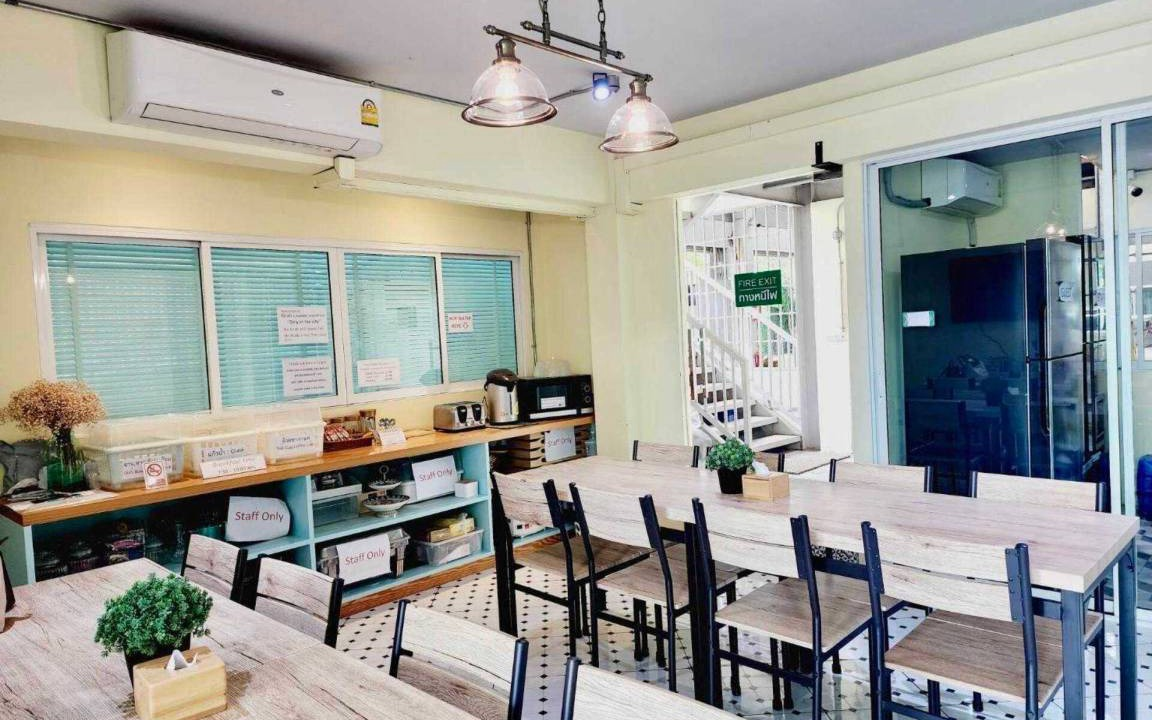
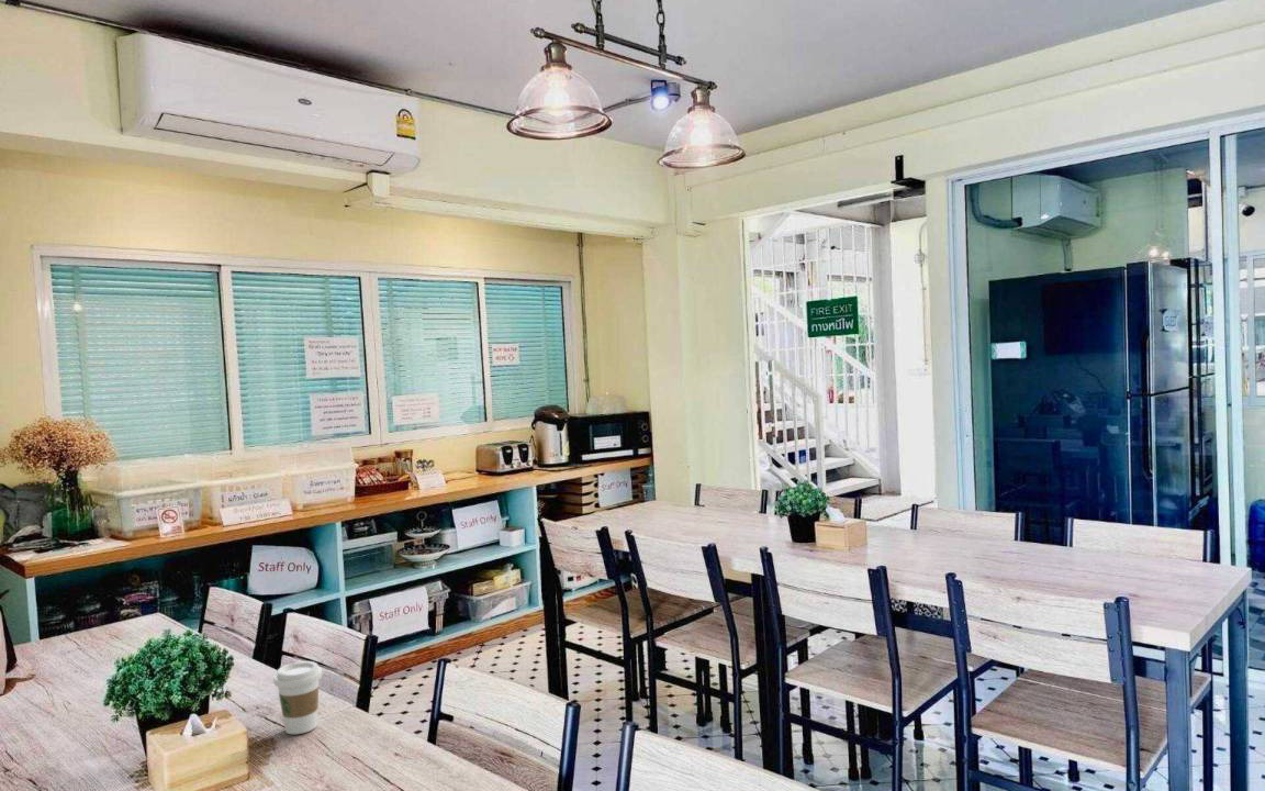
+ coffee cup (299, 698)
